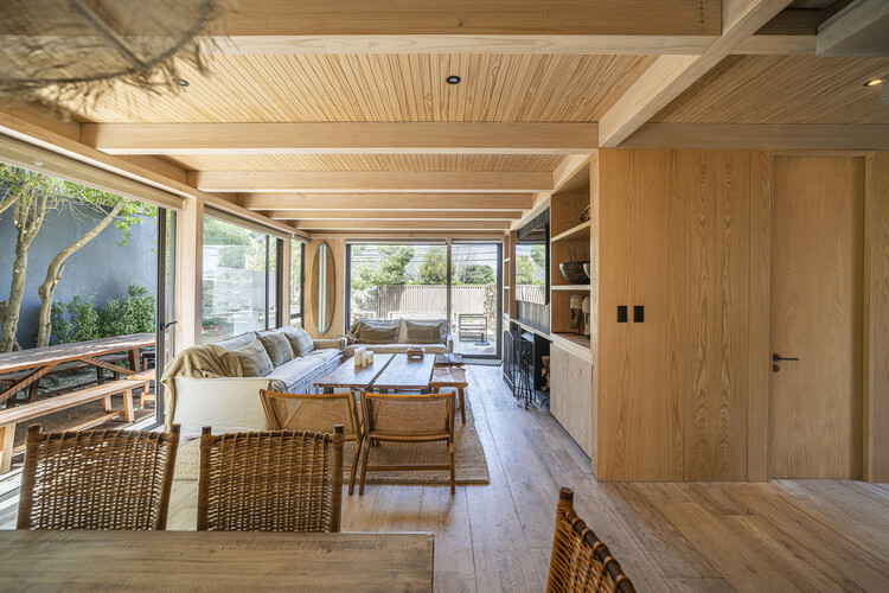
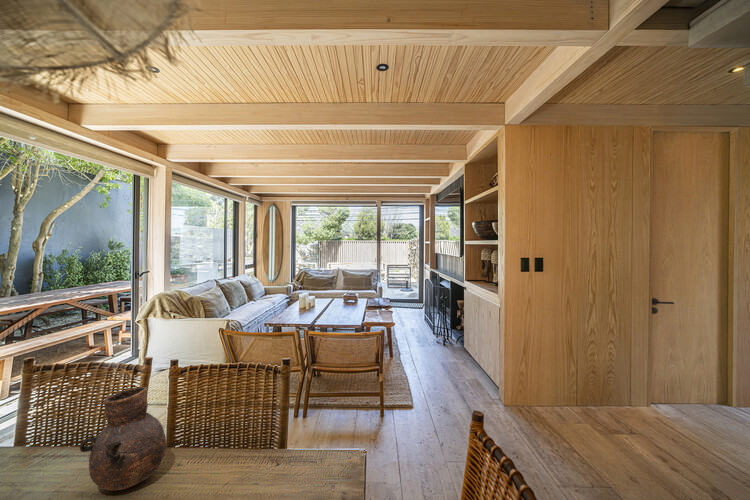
+ vase (129, 435)
